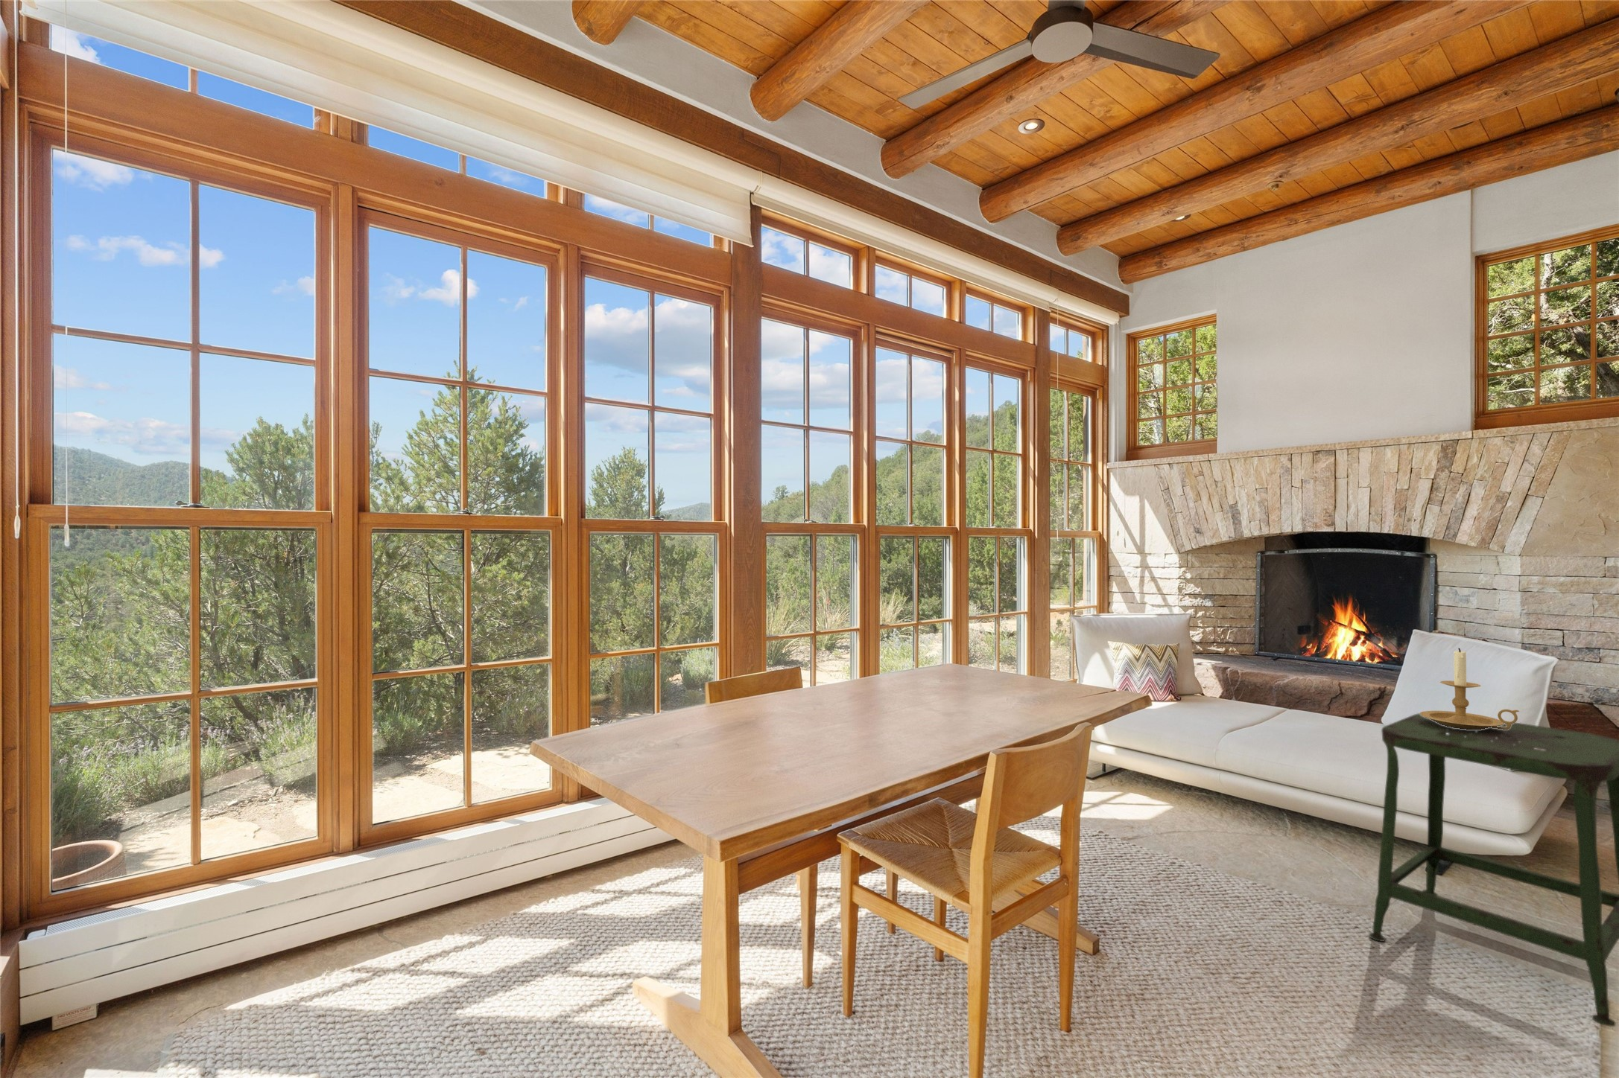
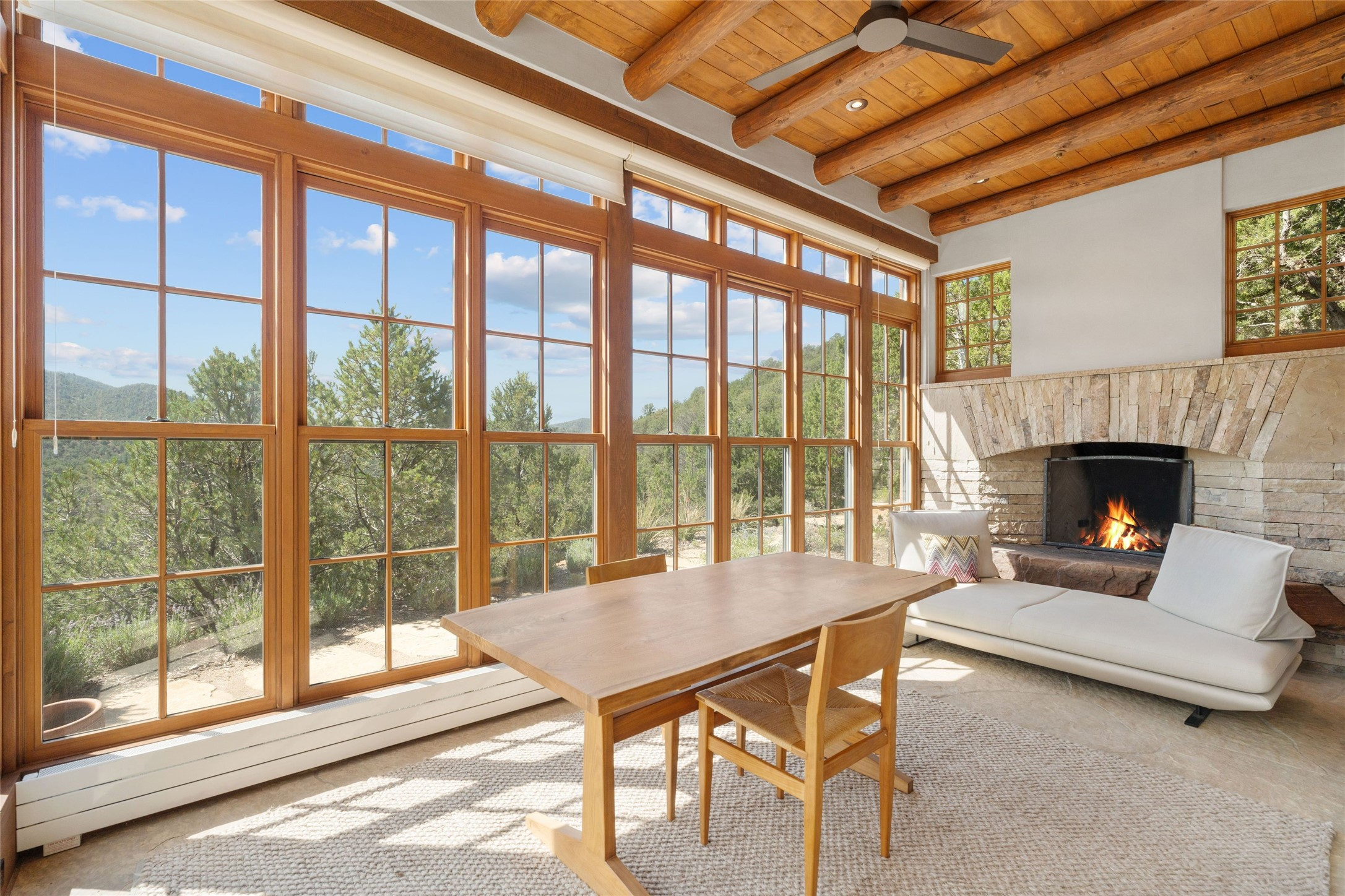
- candle holder (1460, 687)
- stool (1499, 863)
